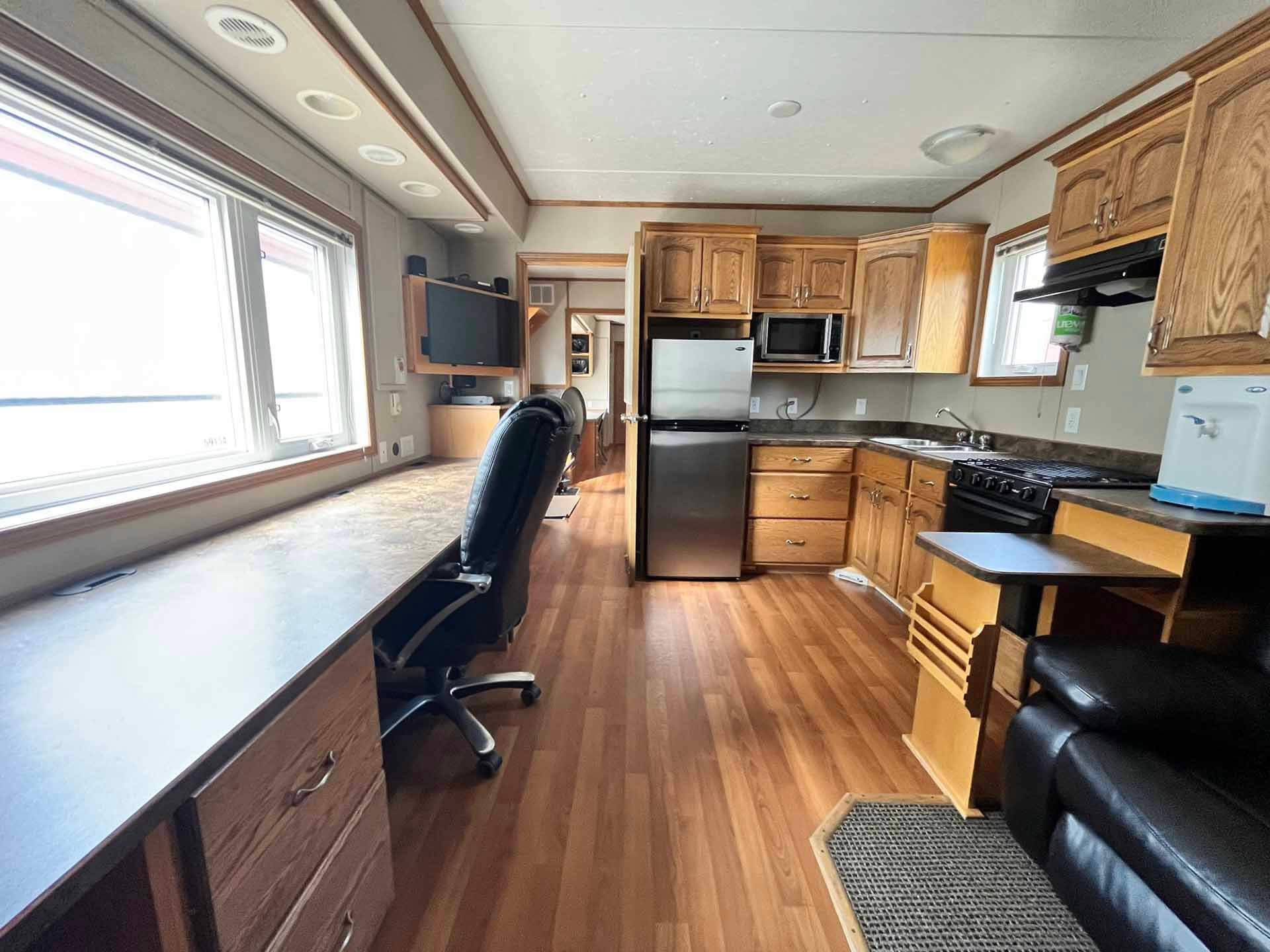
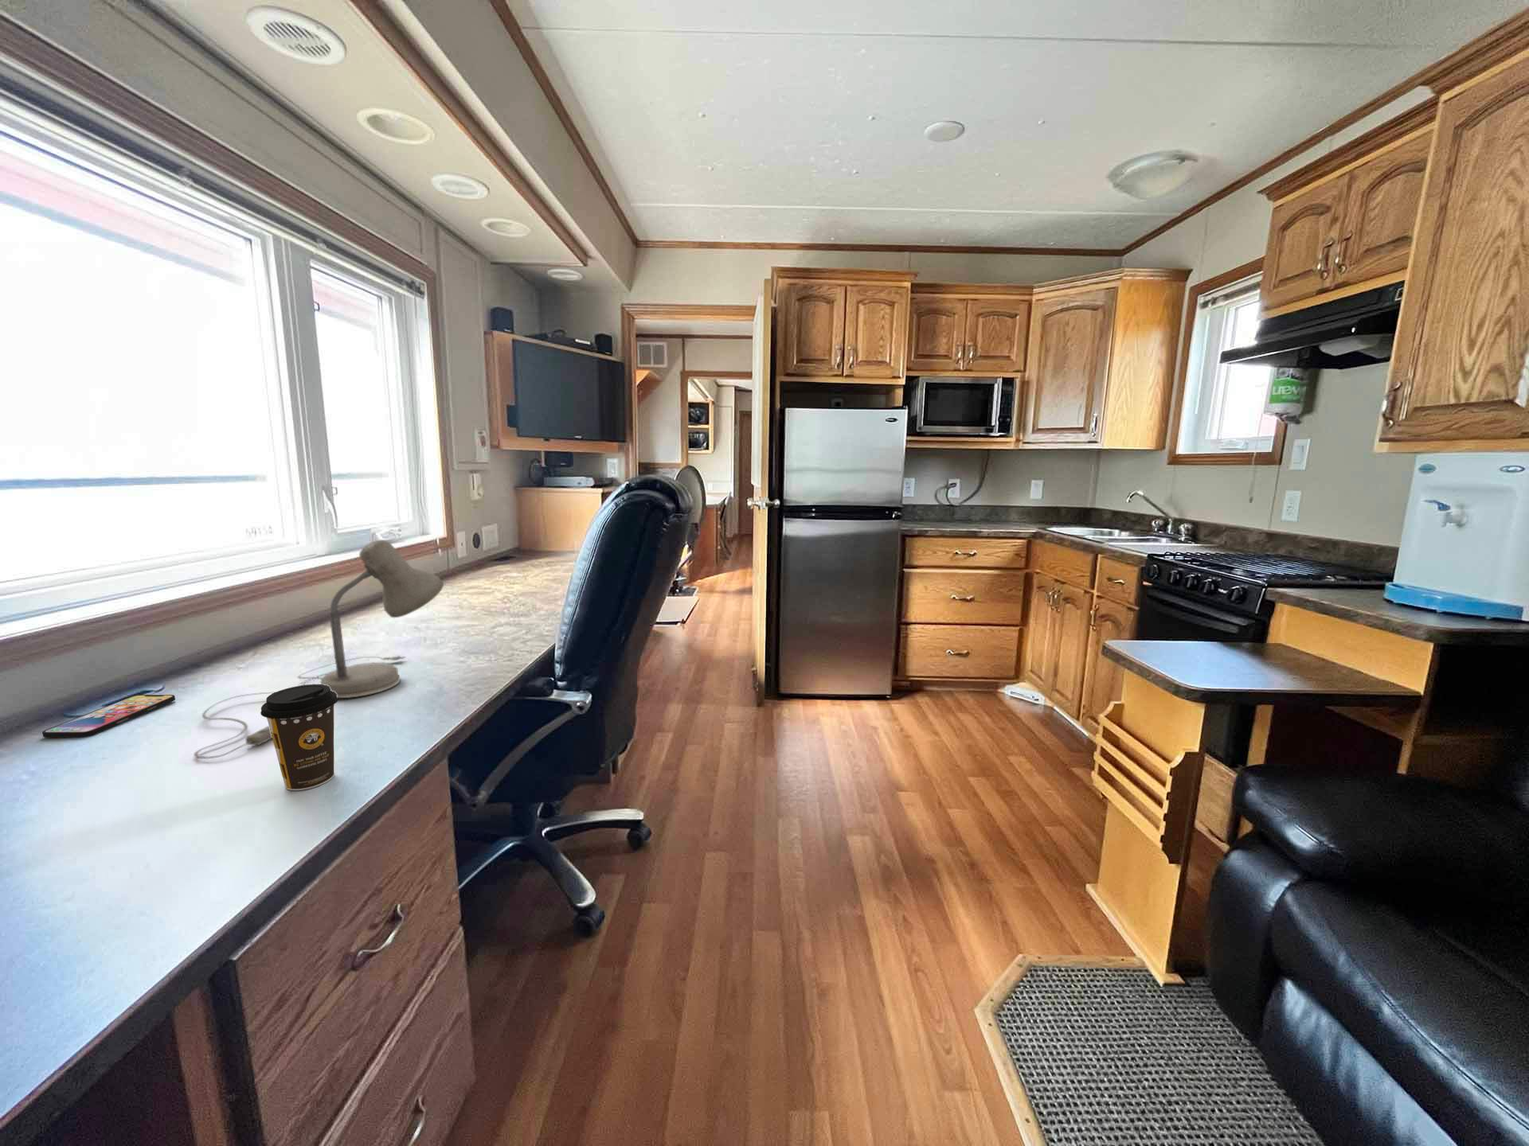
+ coffee cup (305, 737)
+ smartphone (113, 714)
+ desk lamp (330, 620)
